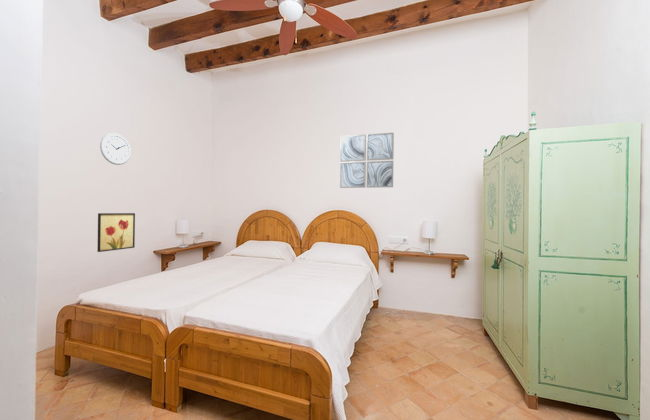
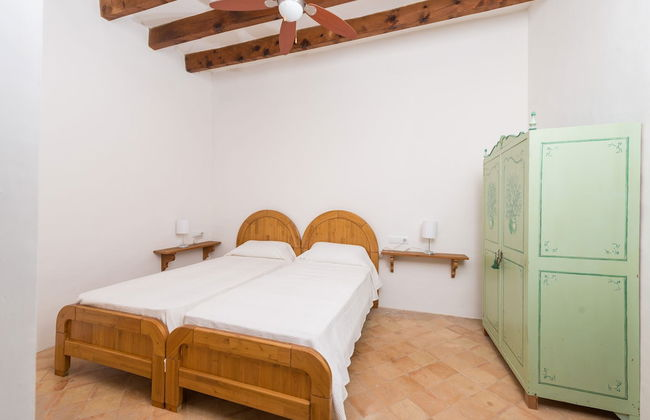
- wall art (365, 160)
- wall clock (116, 149)
- wall art (116, 231)
